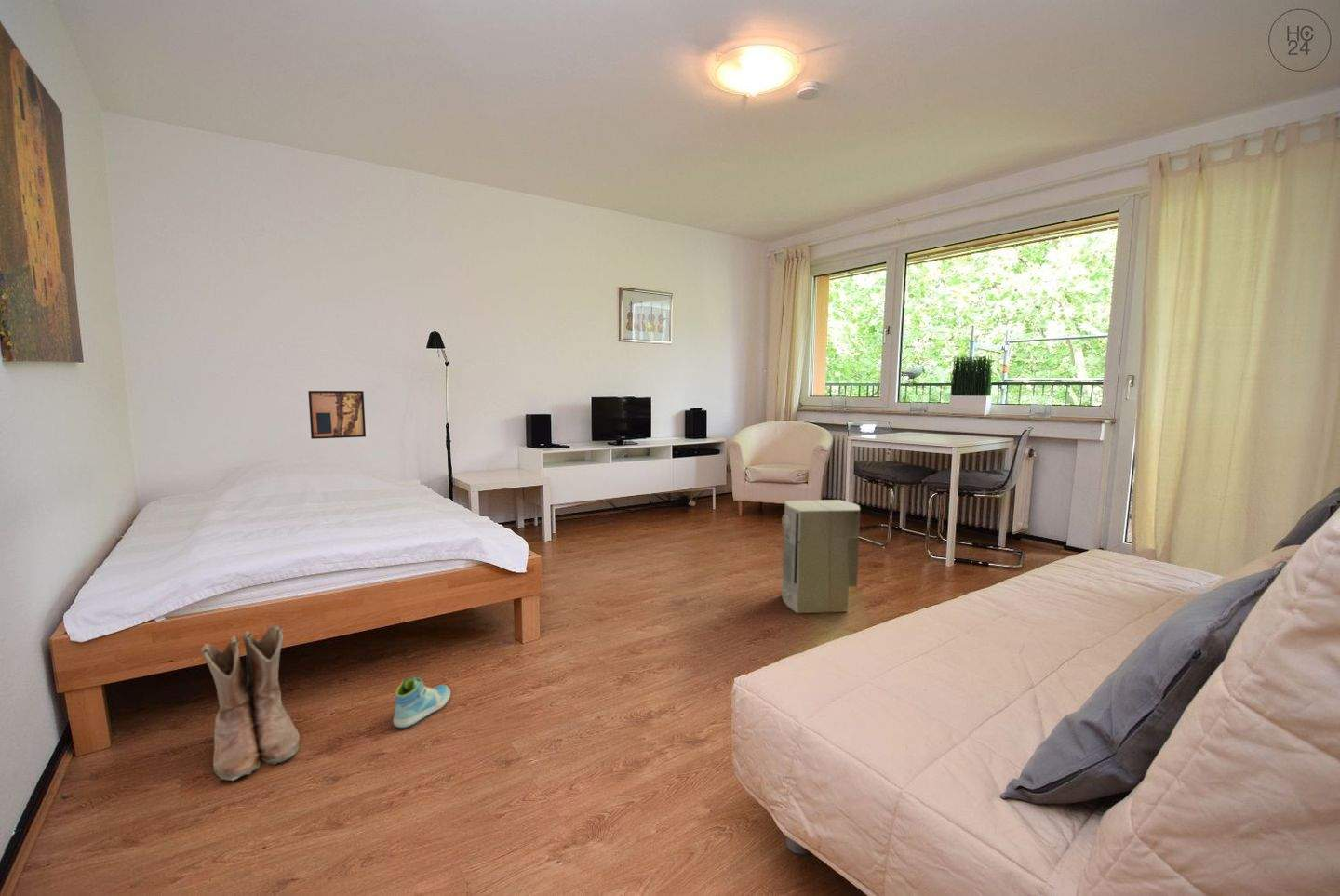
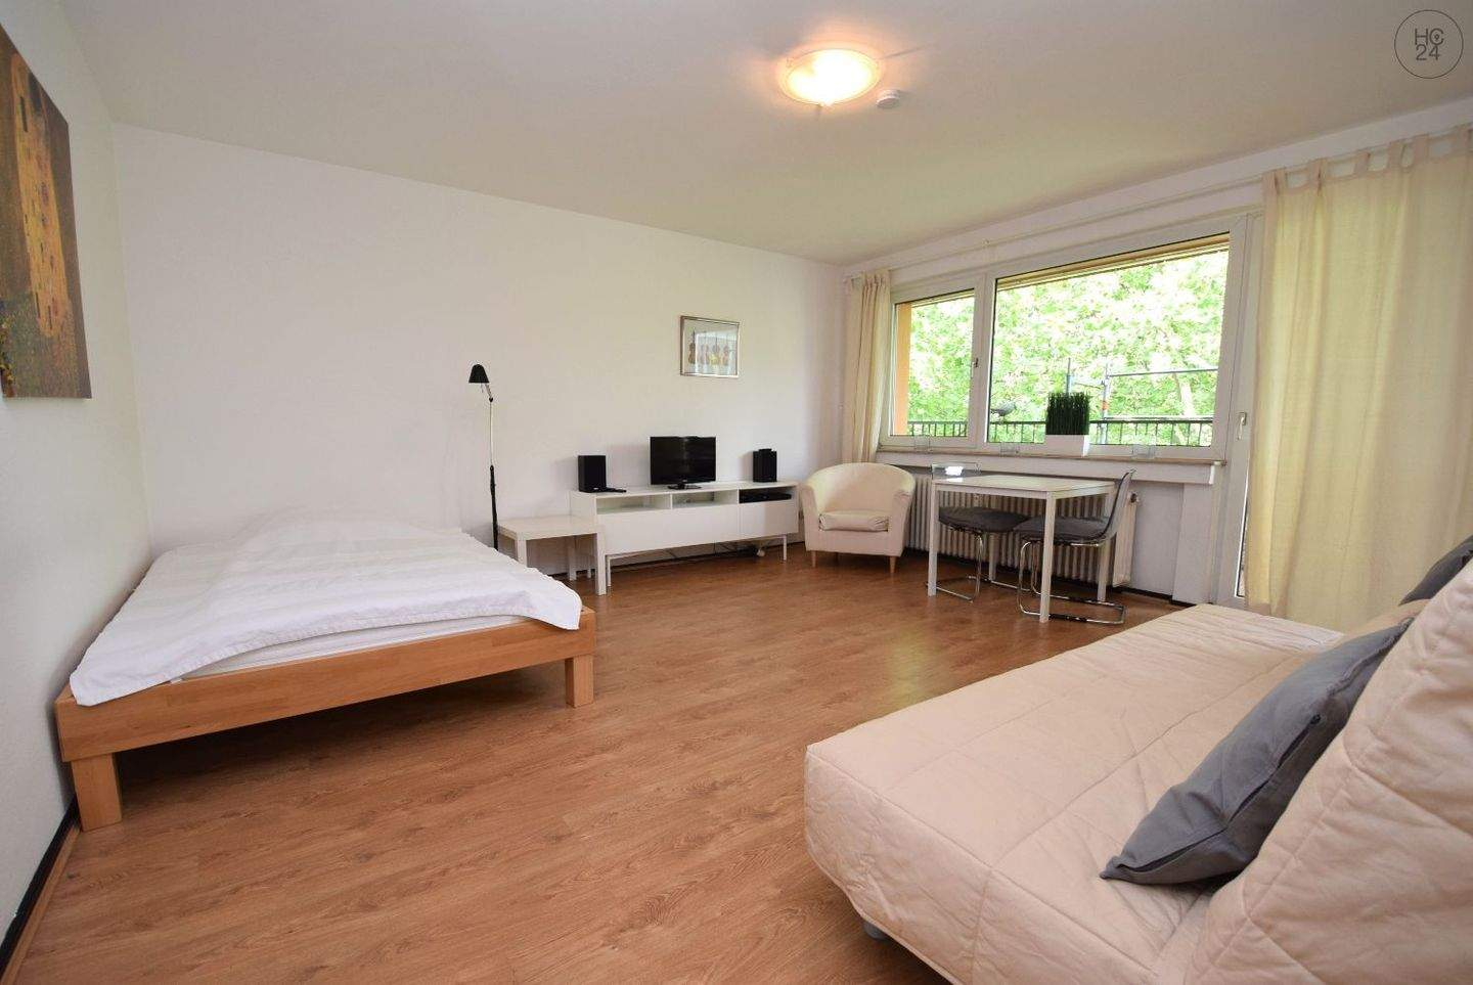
- wall art (337, 414)
- air purifier (819, 554)
- sneaker (423, 691)
- boots (251, 693)
